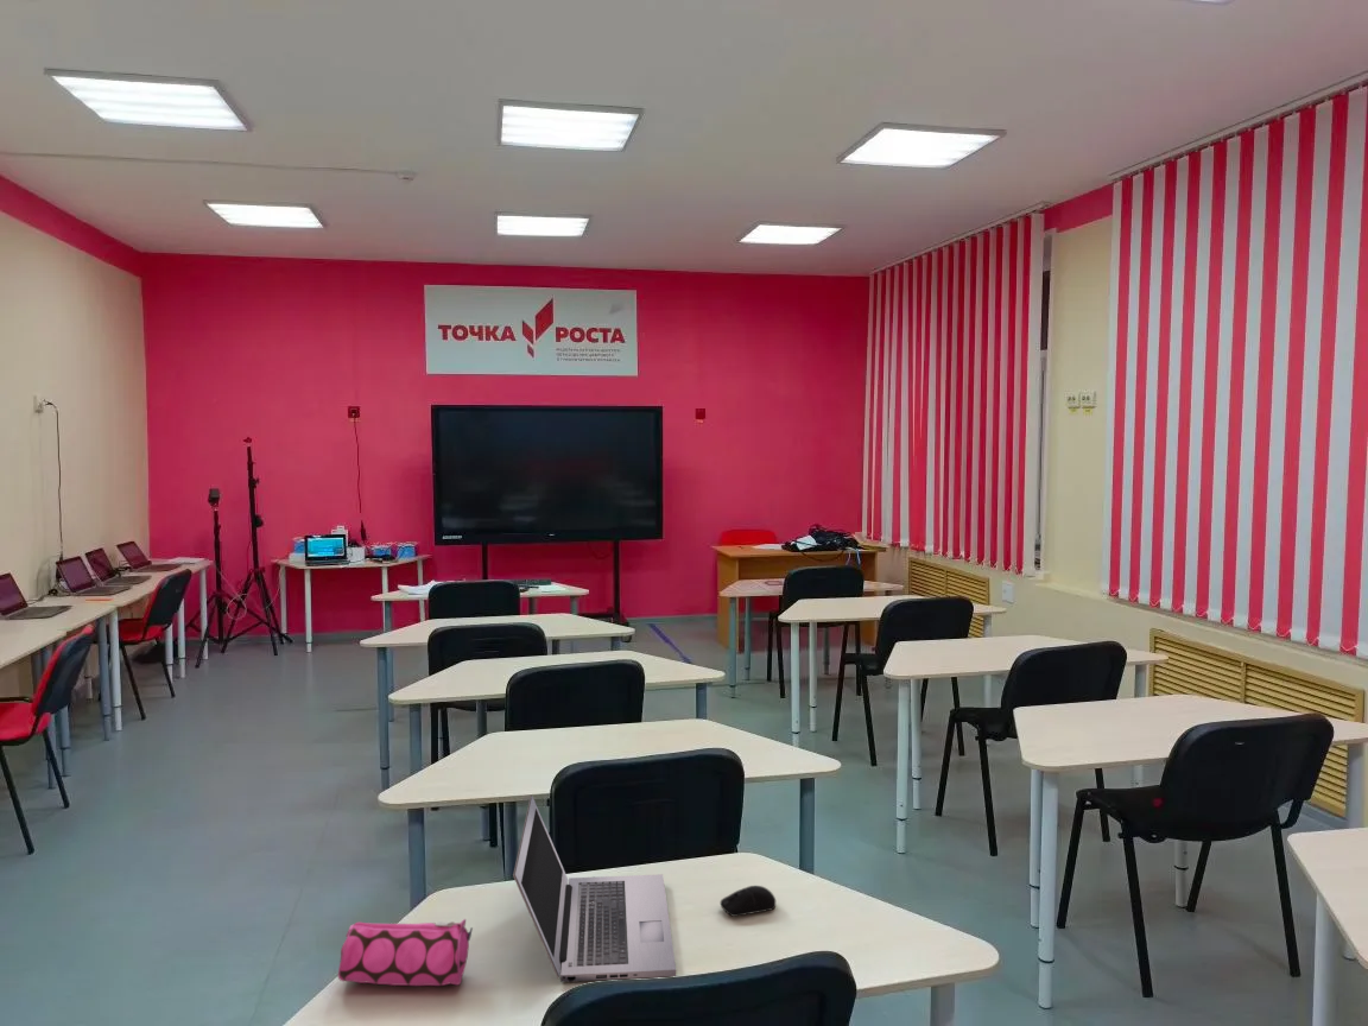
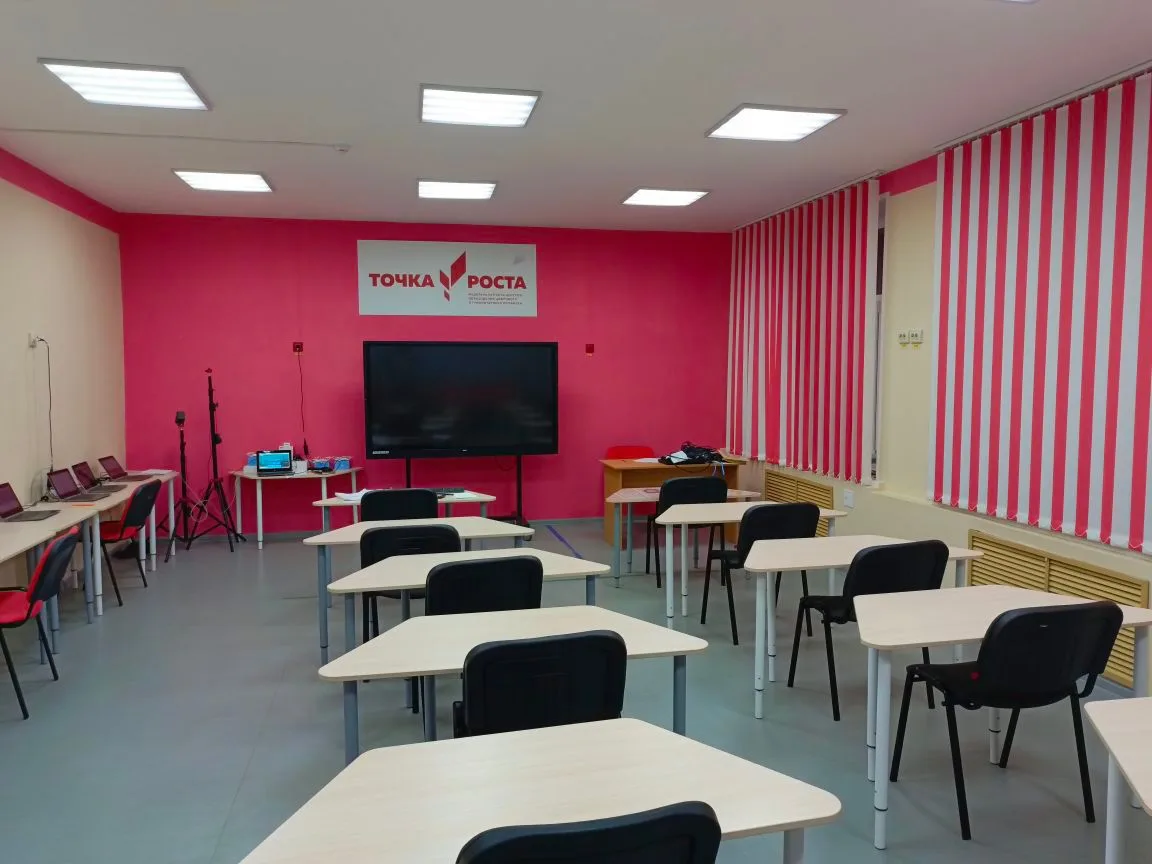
- laptop (596, 879)
- computer mouse (748, 898)
- pencil case (405, 950)
